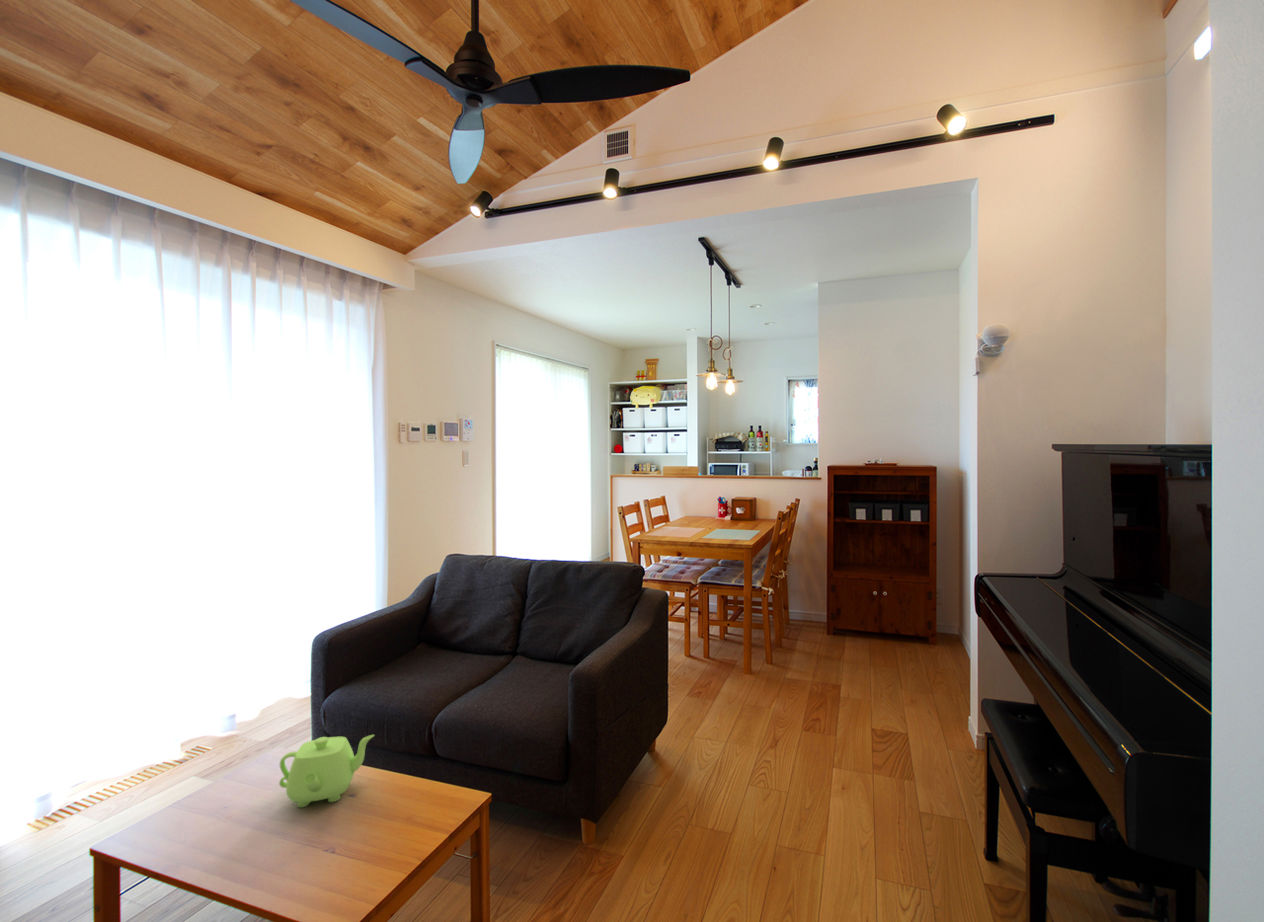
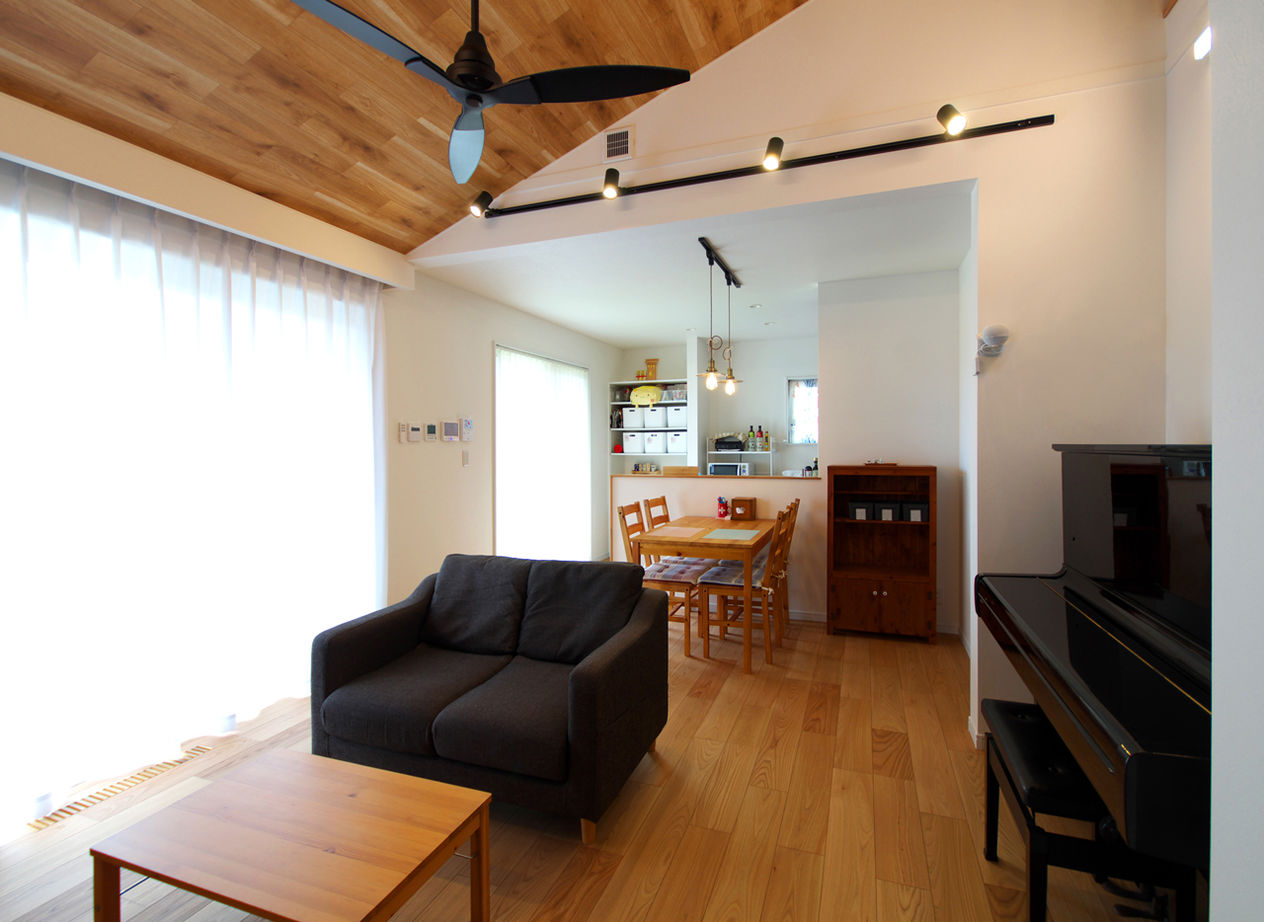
- teapot (325, 770)
